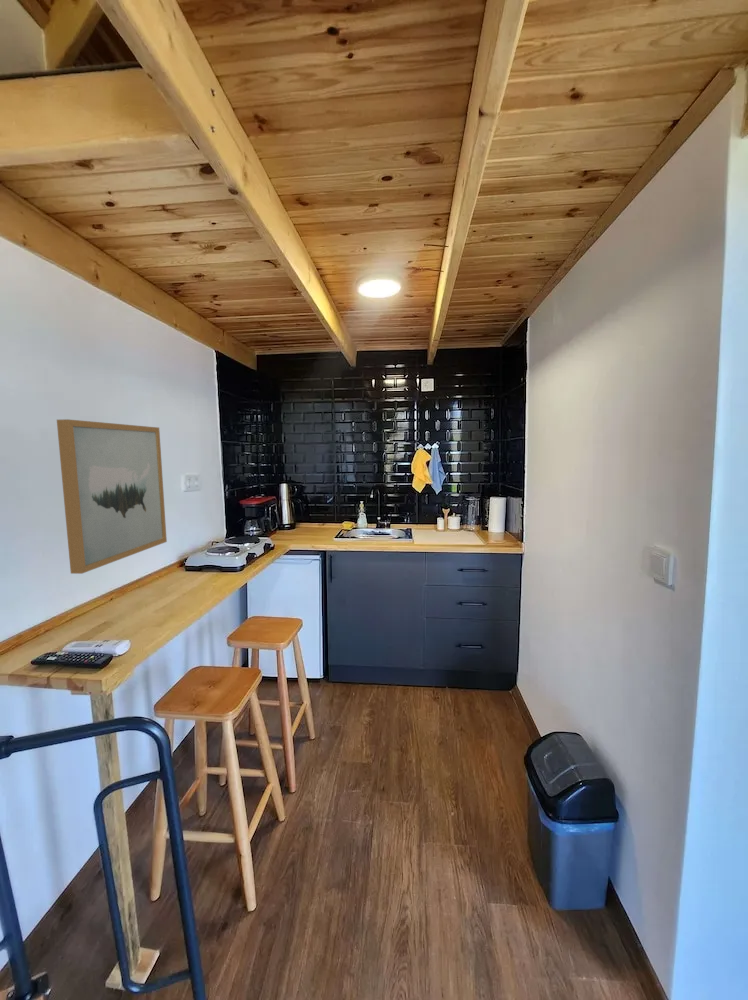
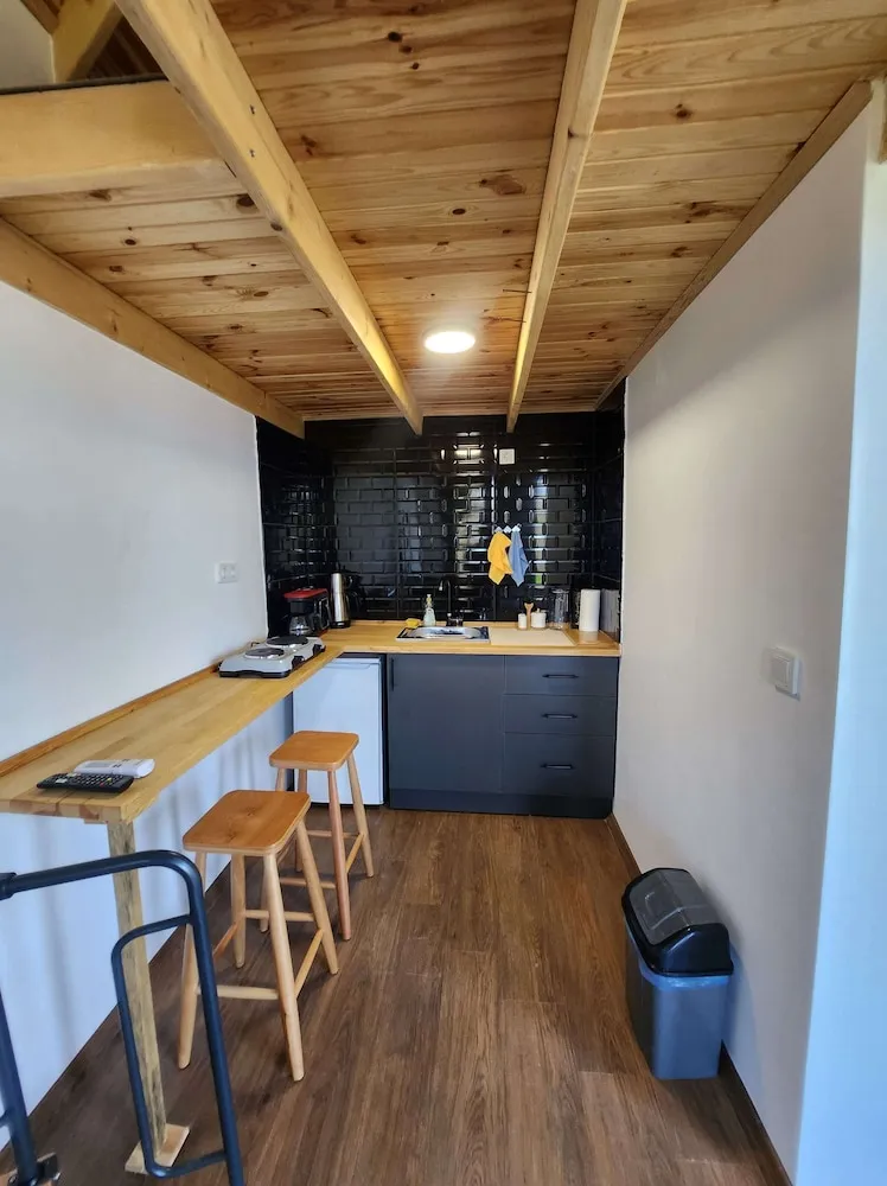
- wall art (120, 490)
